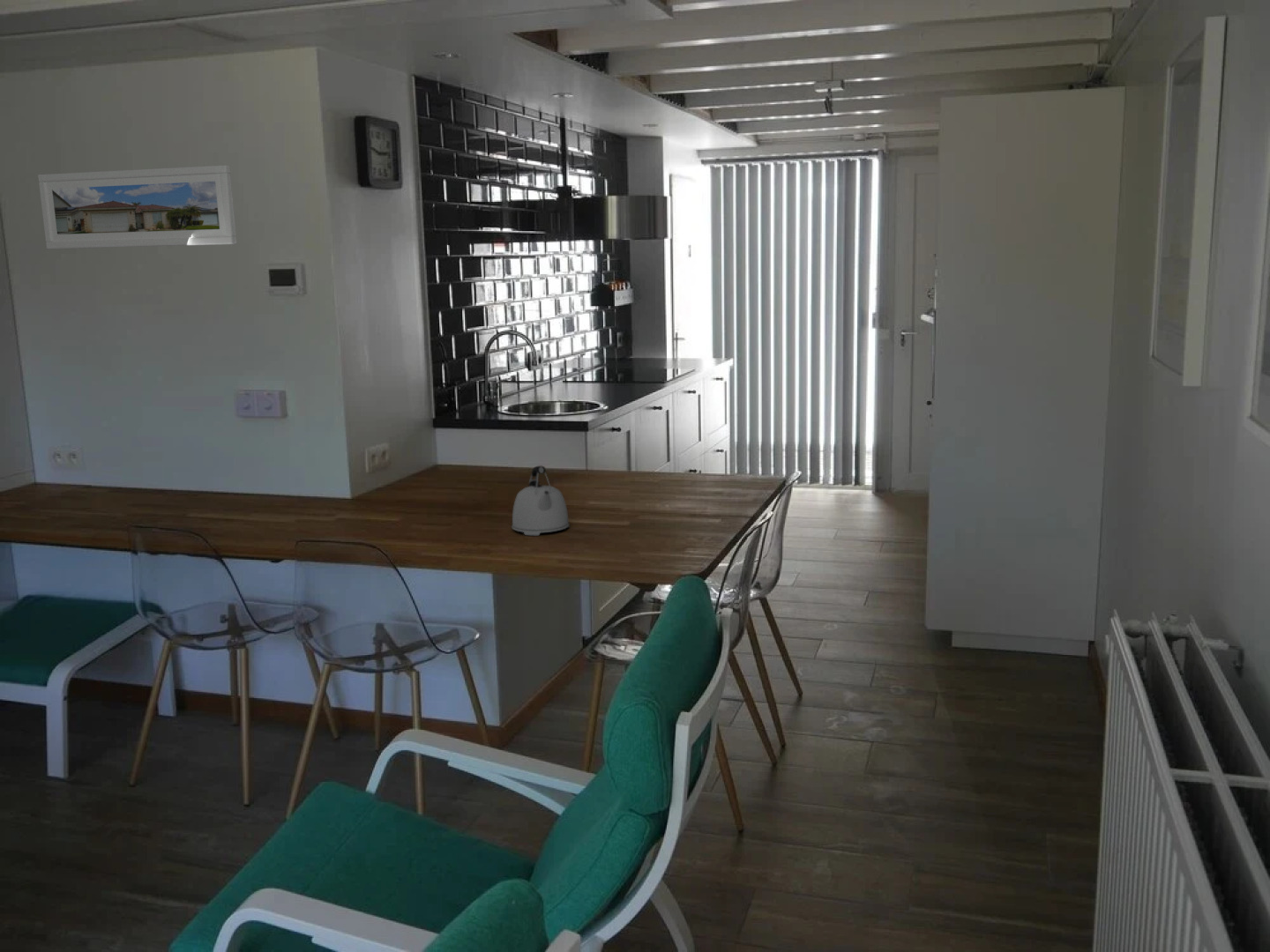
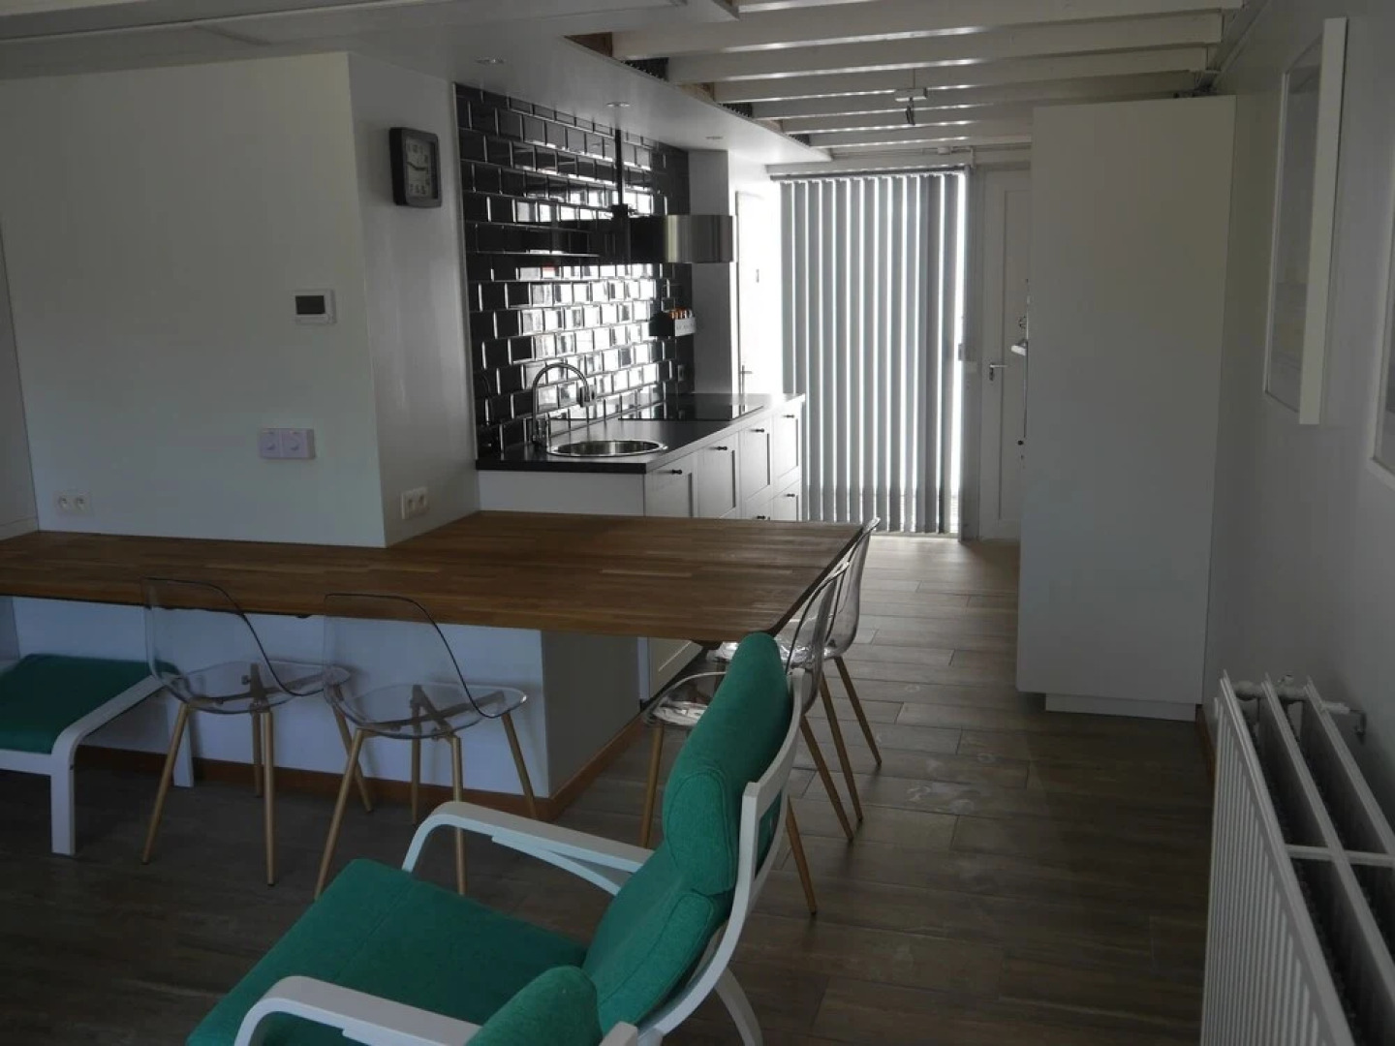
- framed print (135, 208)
- kettle (540, 496)
